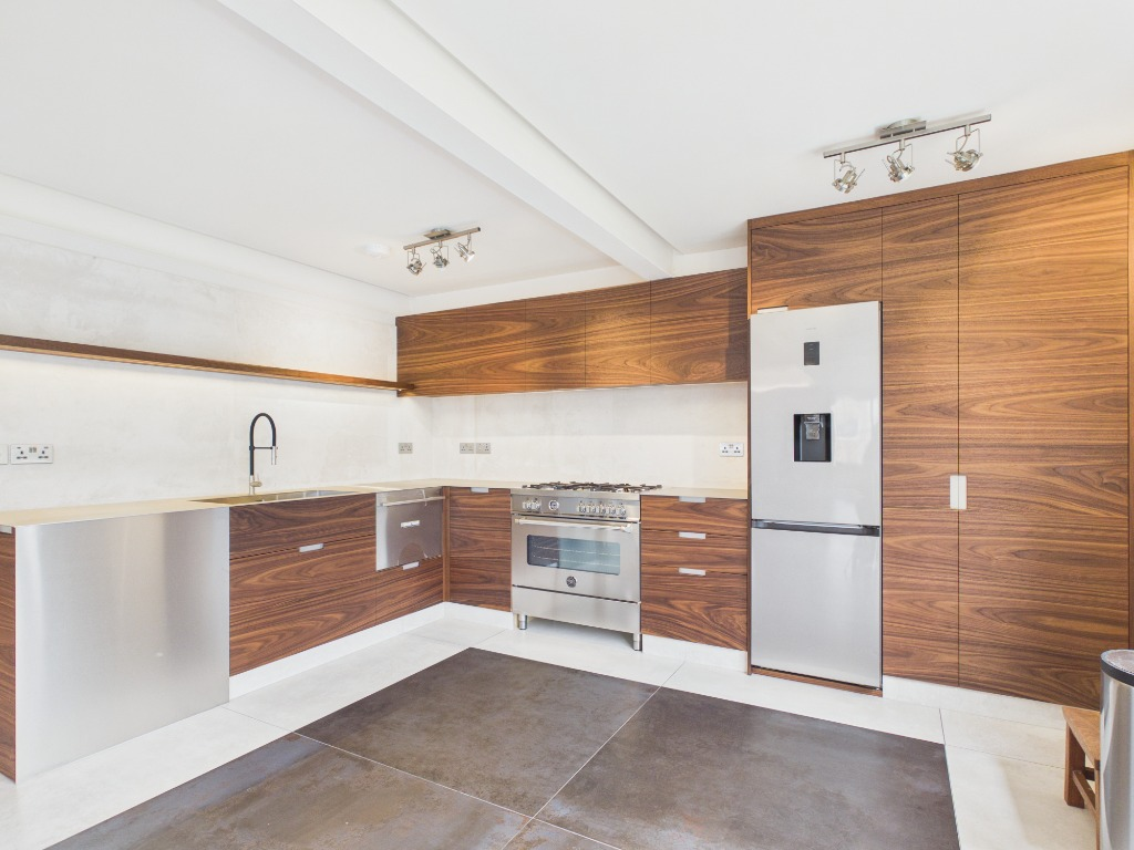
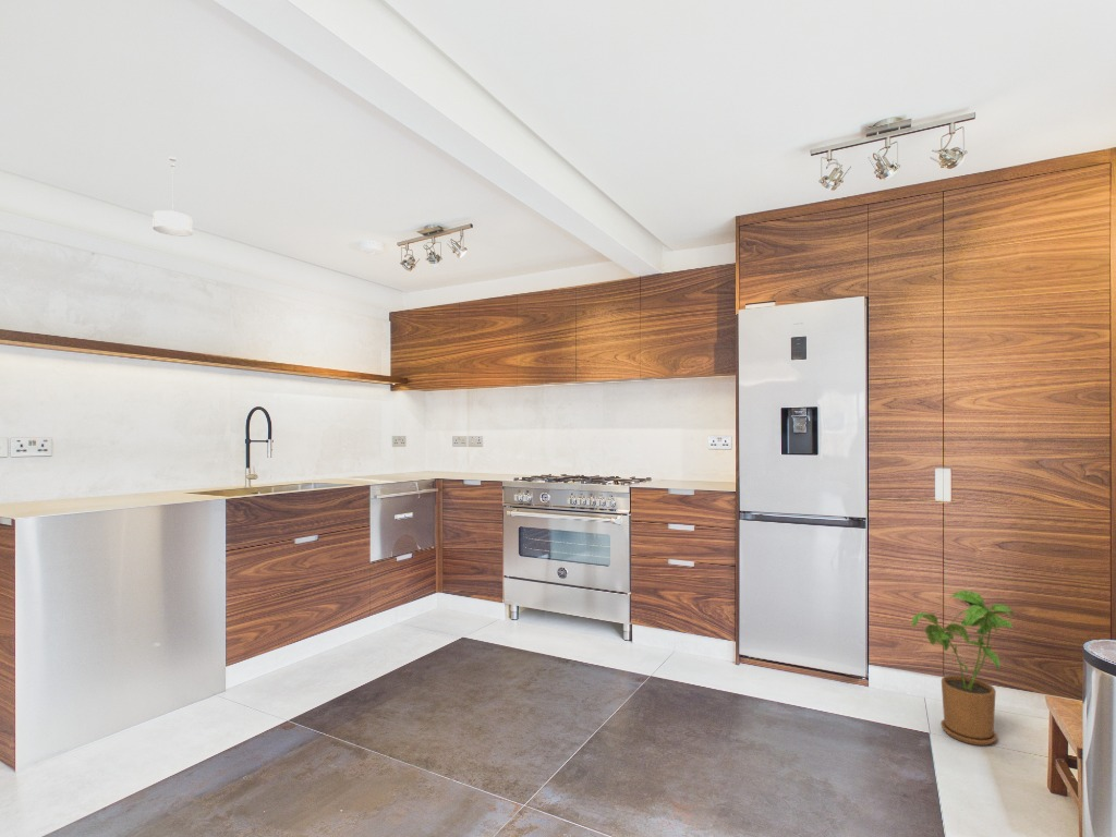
+ house plant (961, 663)
+ pendant light (172, 194)
